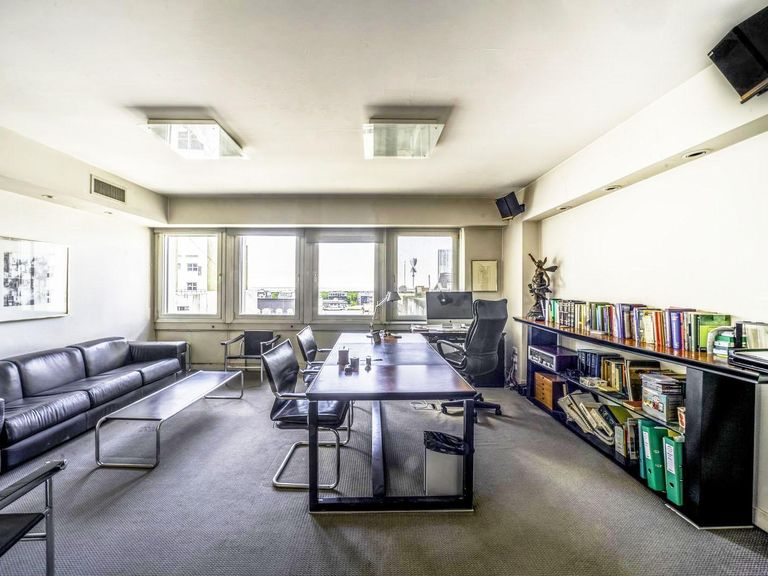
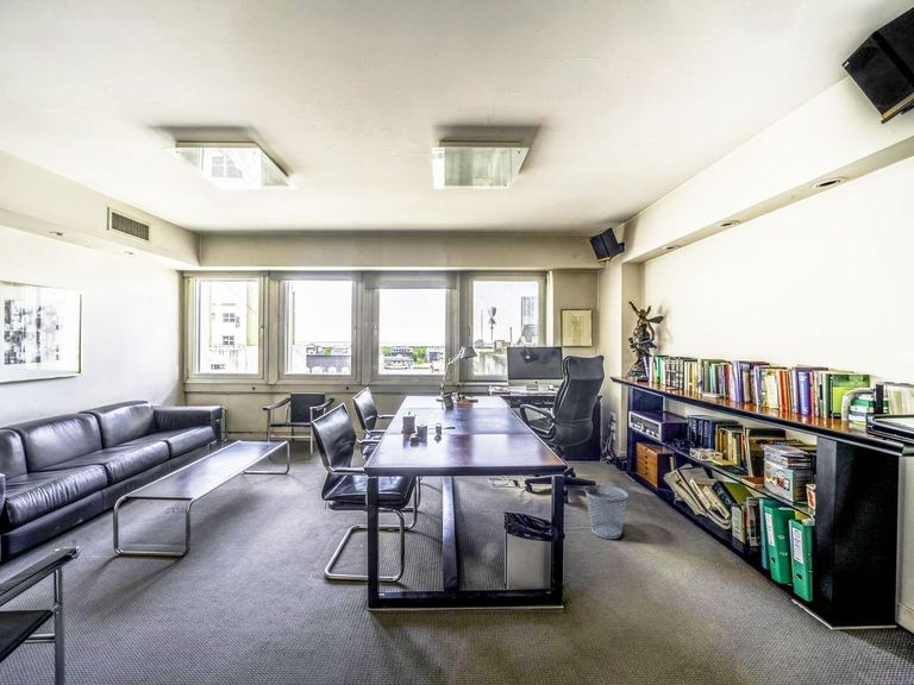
+ wastebasket (606, 513)
